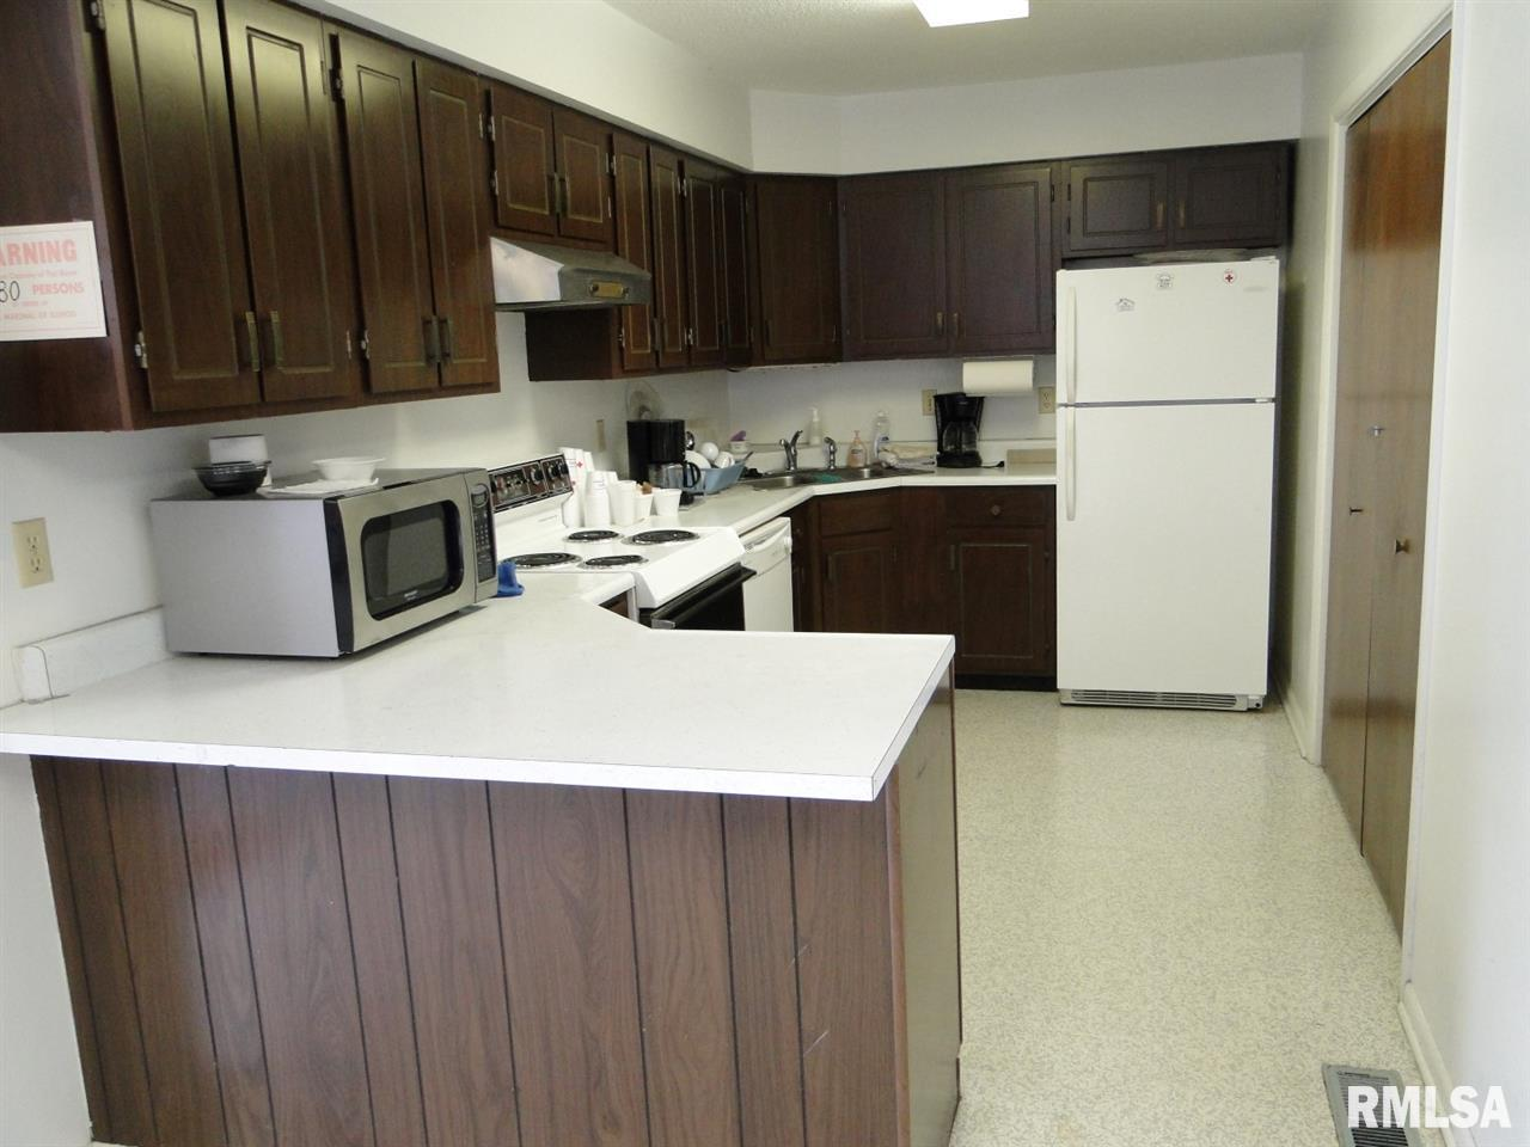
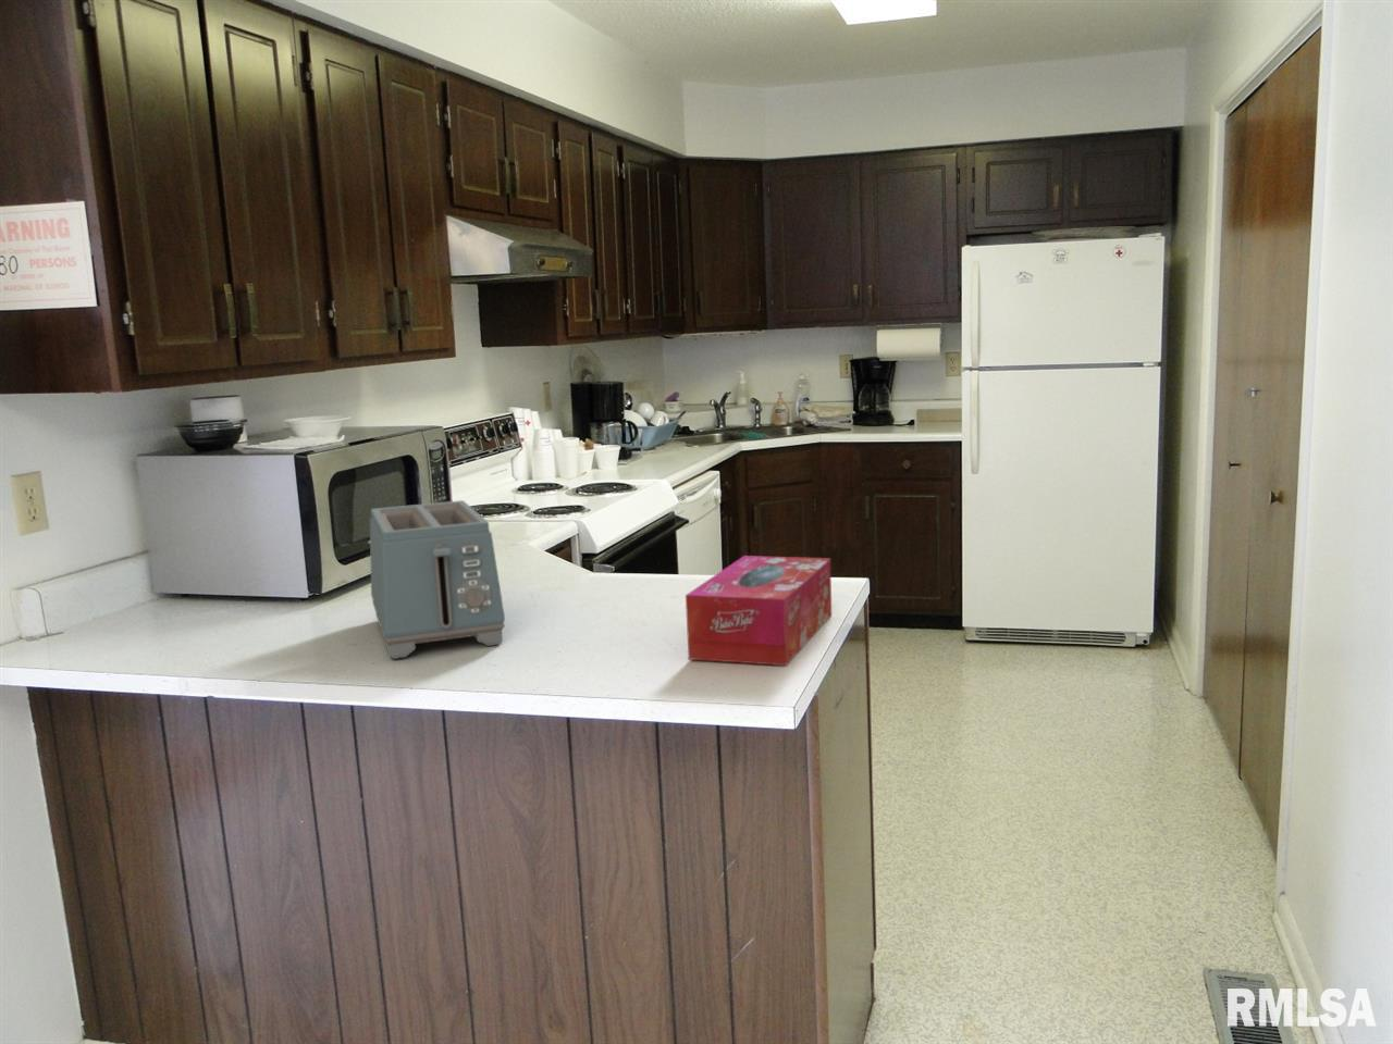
+ toaster (432, 576)
+ tissue box (763, 605)
